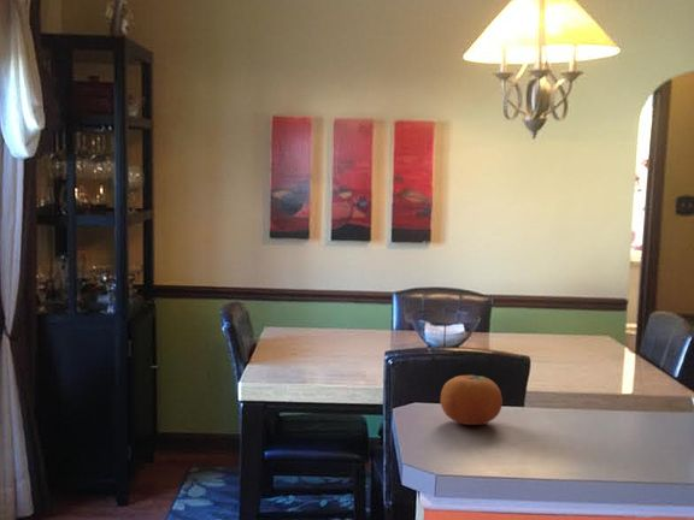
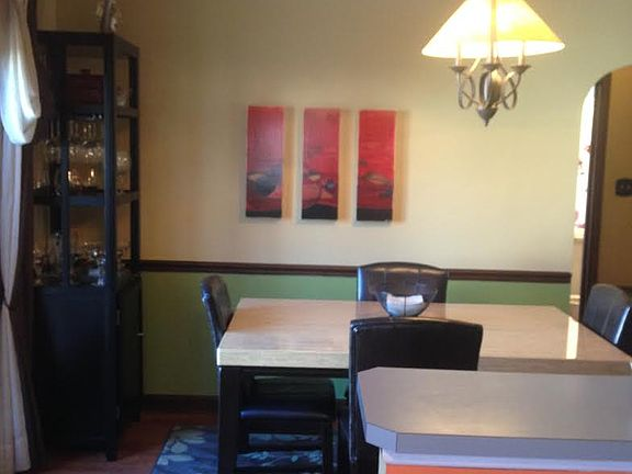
- fruit (471, 400)
